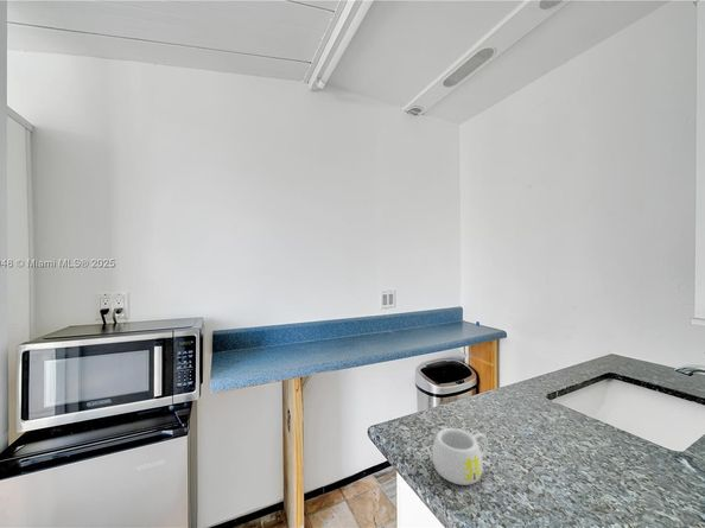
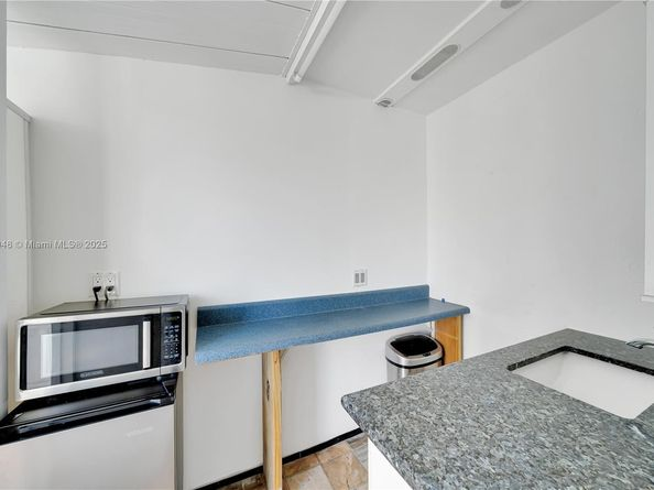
- mug (463, 452)
